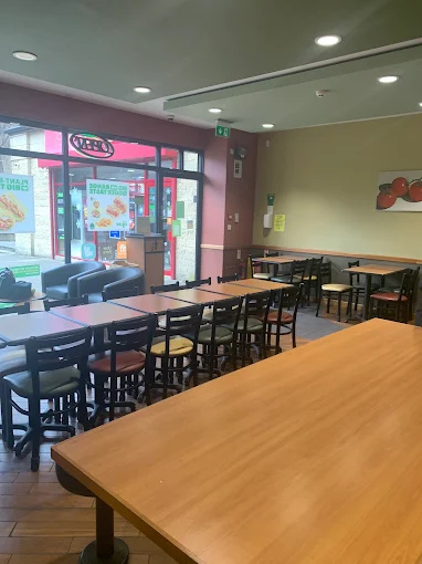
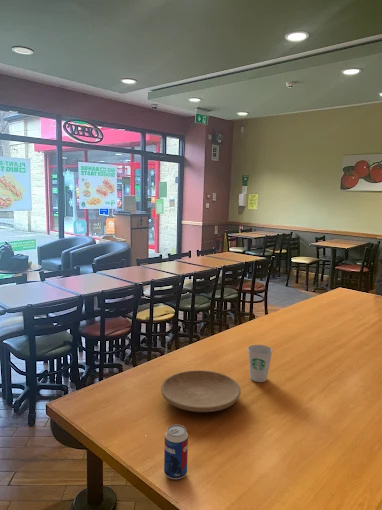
+ plate (200, 393)
+ beverage can (176, 451)
+ paper cup (259, 363)
